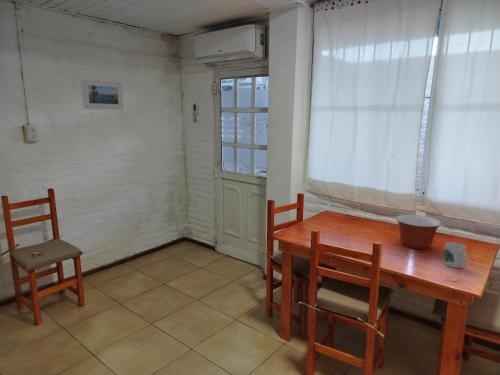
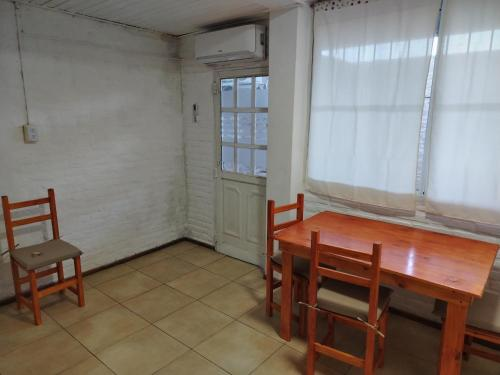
- mug (455, 255)
- mixing bowl (416, 232)
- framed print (103, 95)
